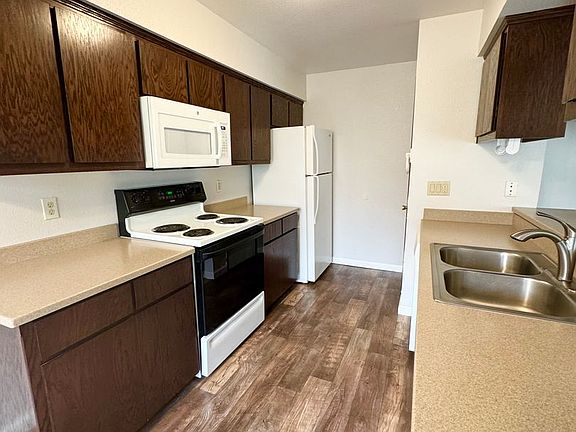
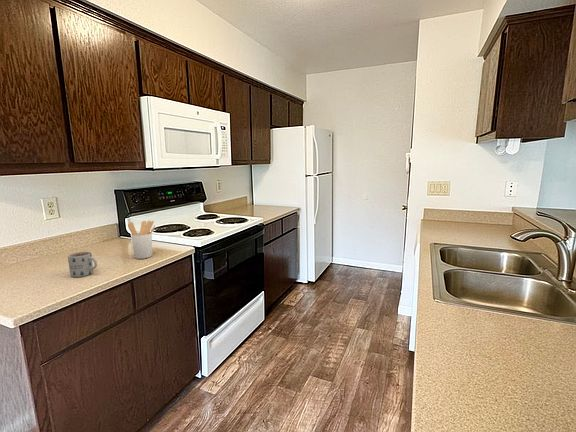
+ mug (84, 264)
+ utensil holder (144, 238)
